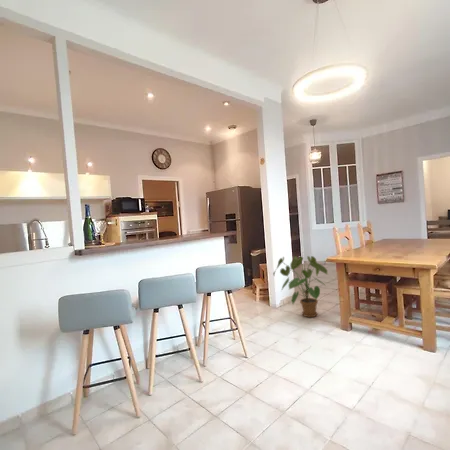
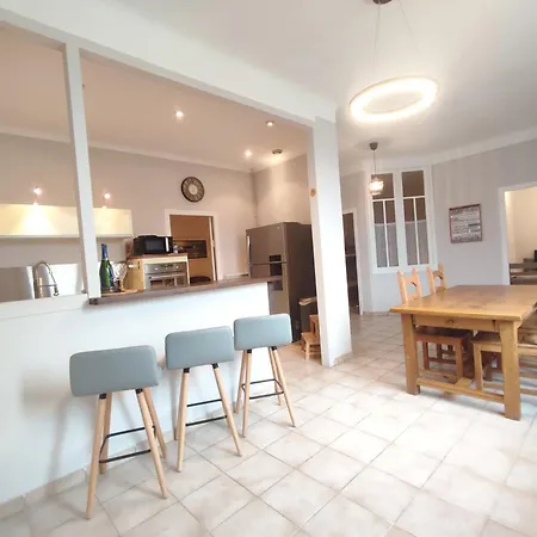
- house plant (304, 283)
